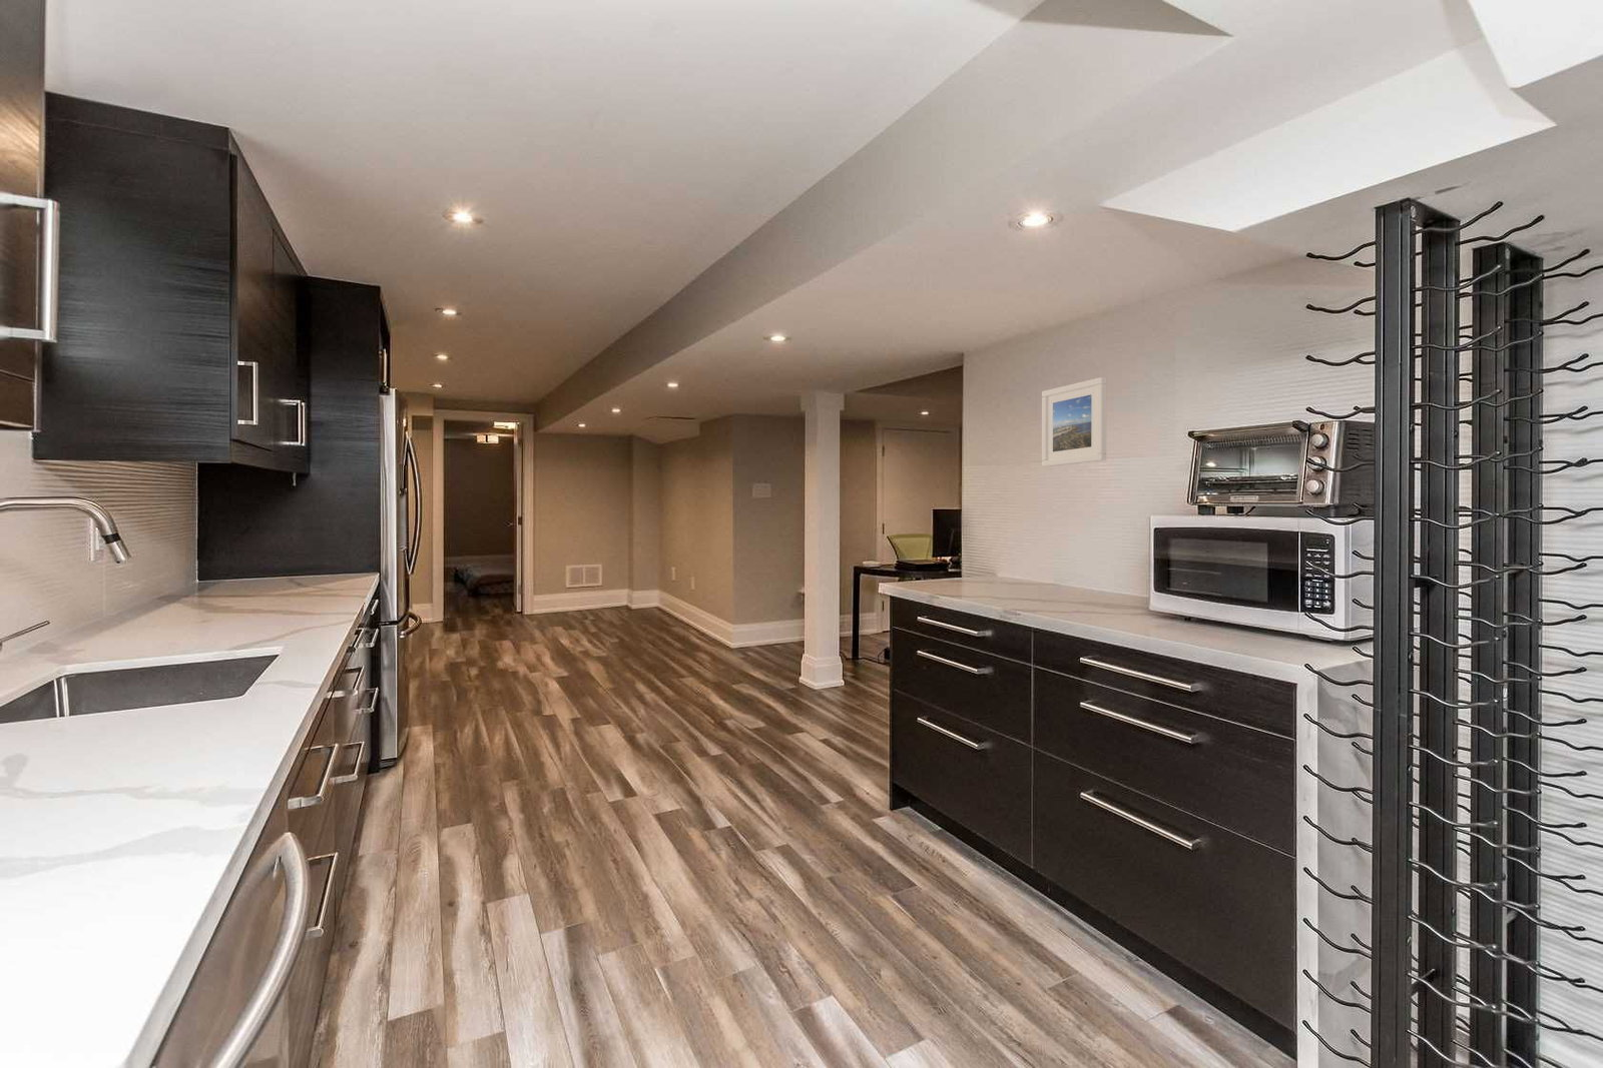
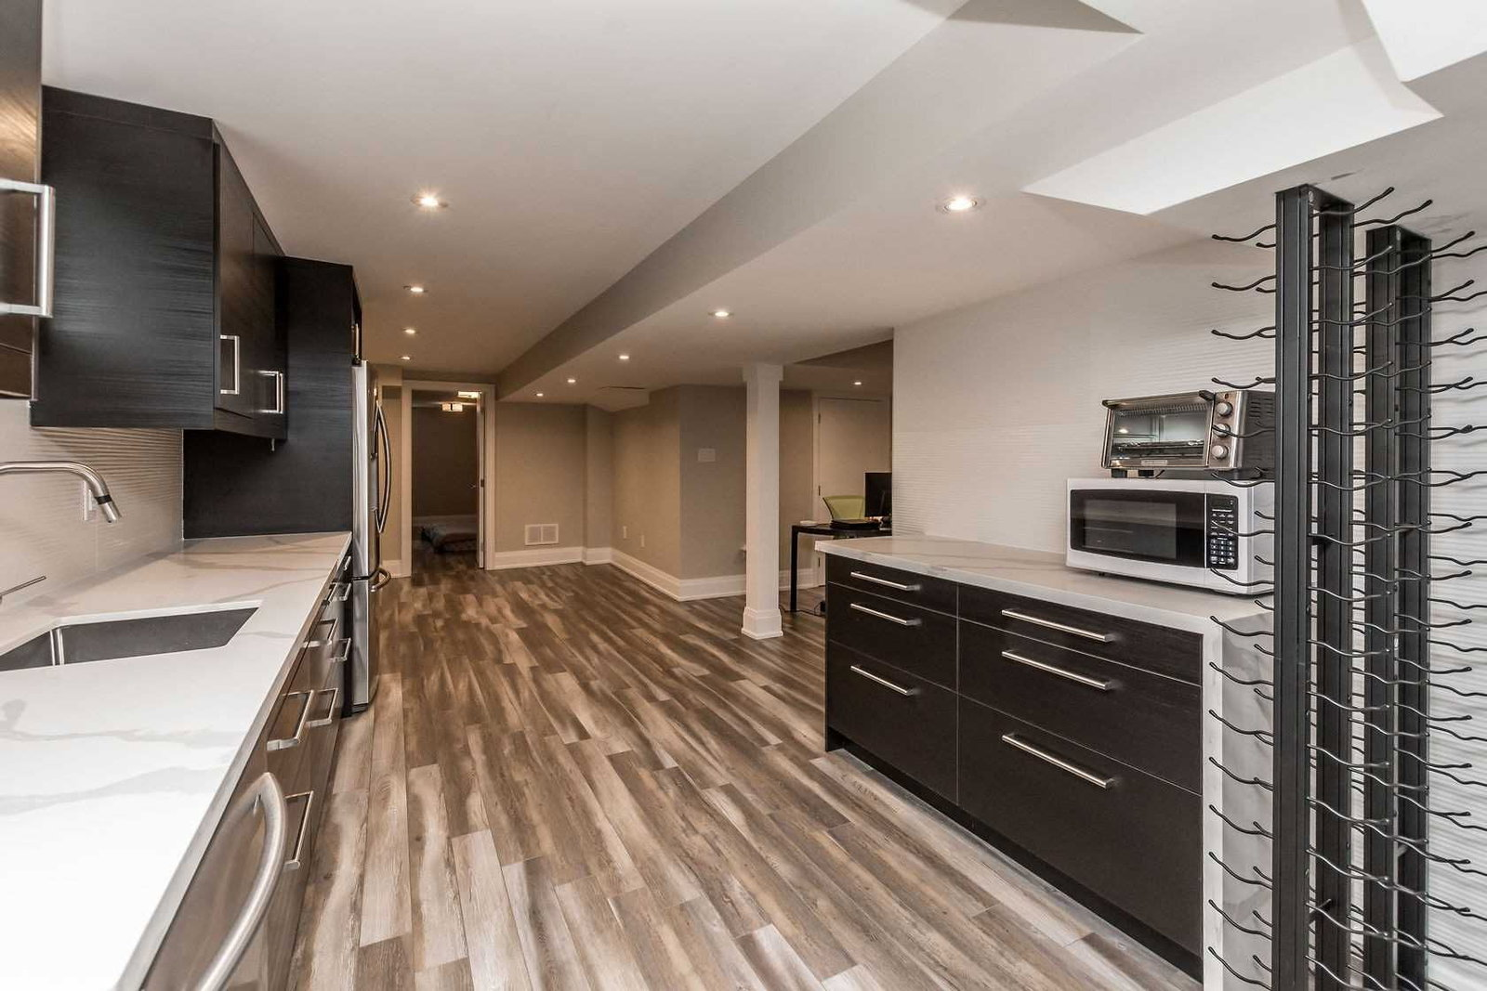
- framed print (1072, 423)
